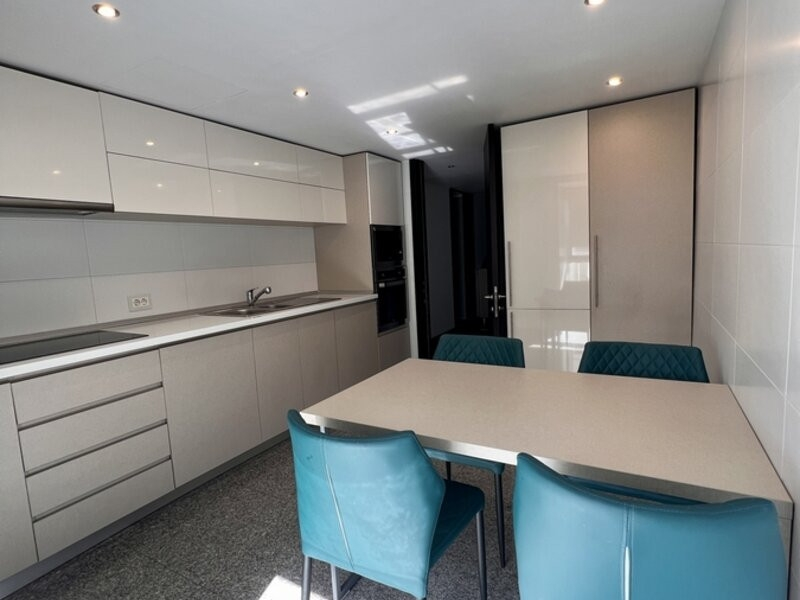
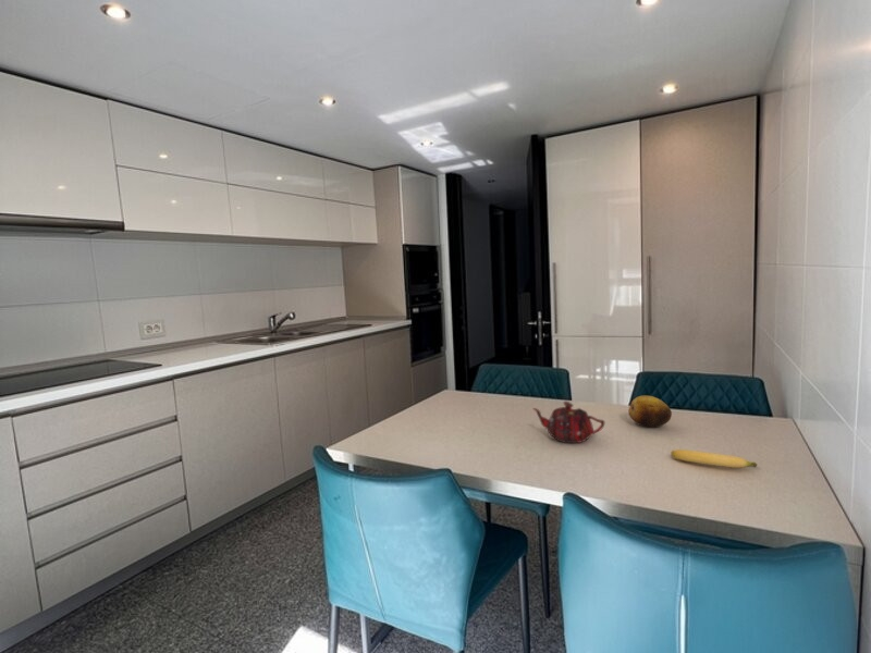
+ banana (711, 456)
+ fruit (649, 410)
+ teapot (567, 419)
